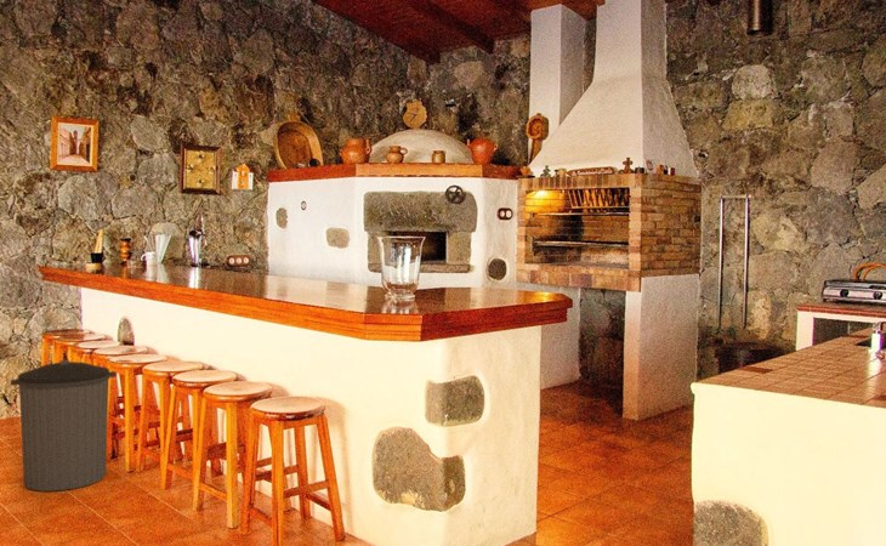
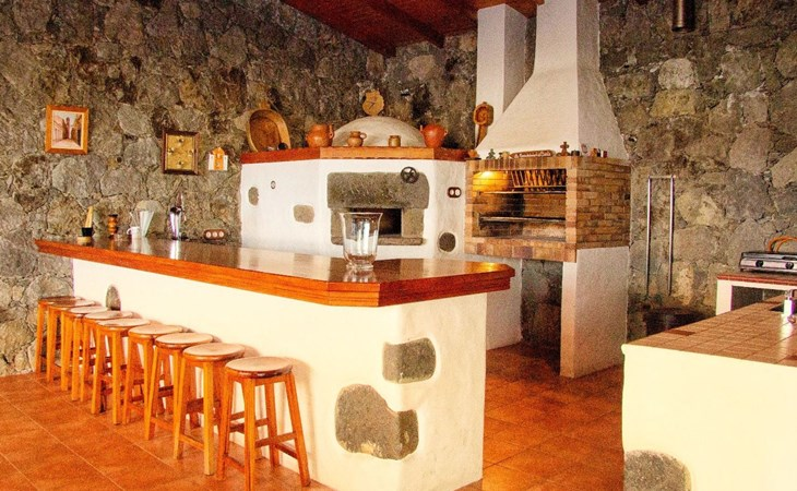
- trash can (66, 420)
